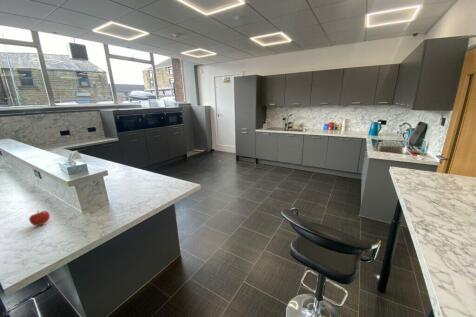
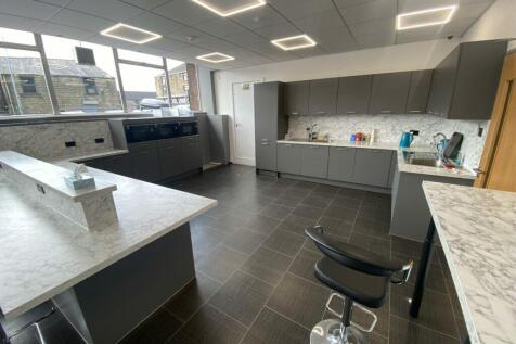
- fruit (39, 217)
